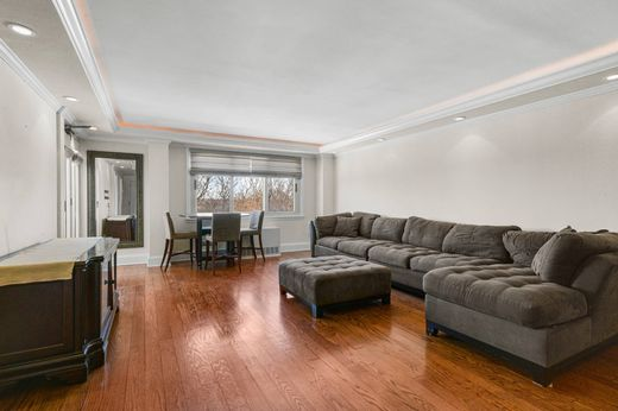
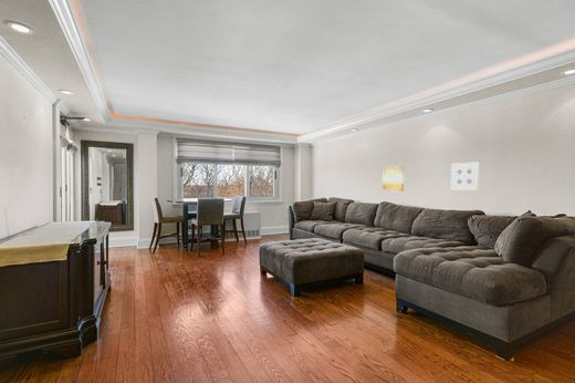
+ wall art (464, 176)
+ wall art (393, 178)
